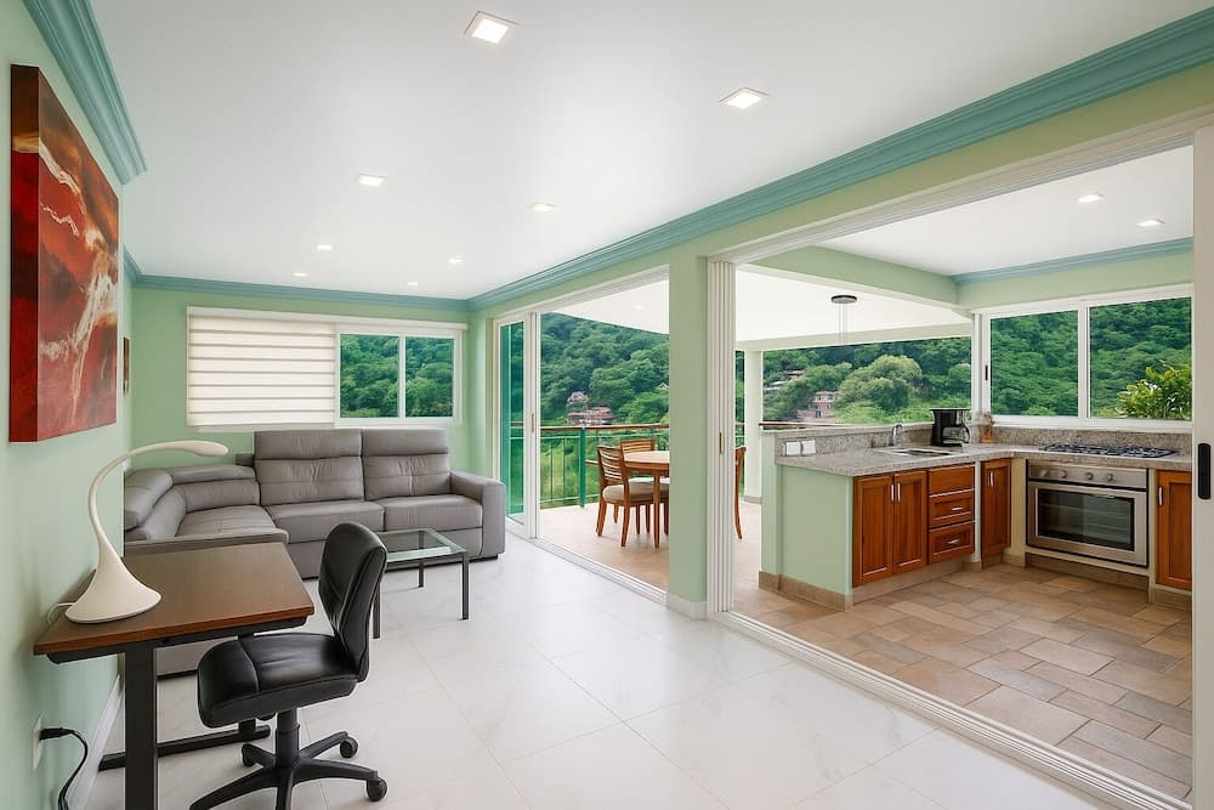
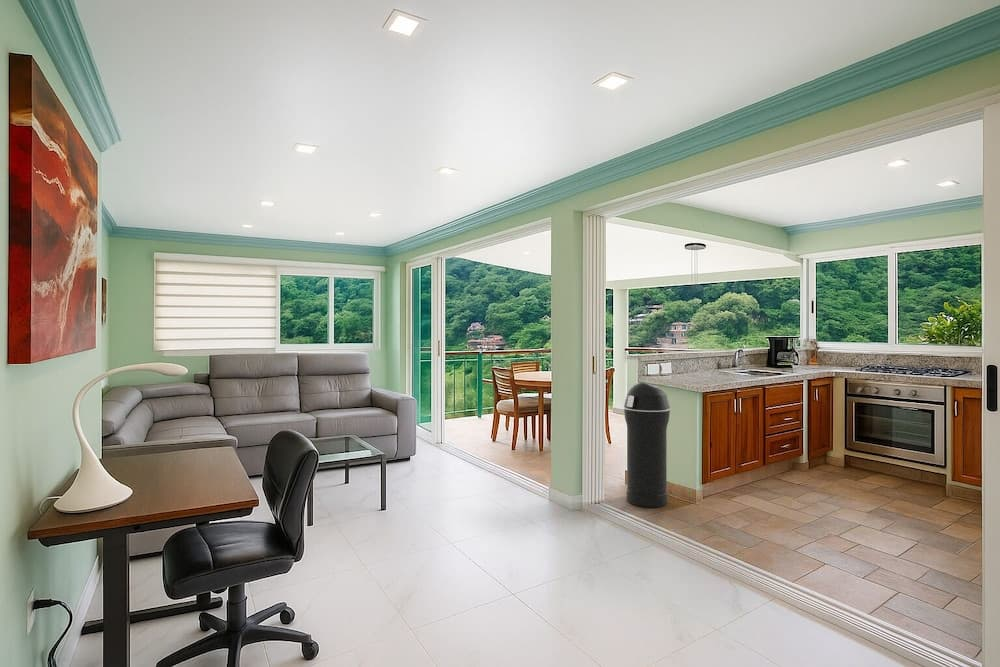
+ trash can (645, 441)
